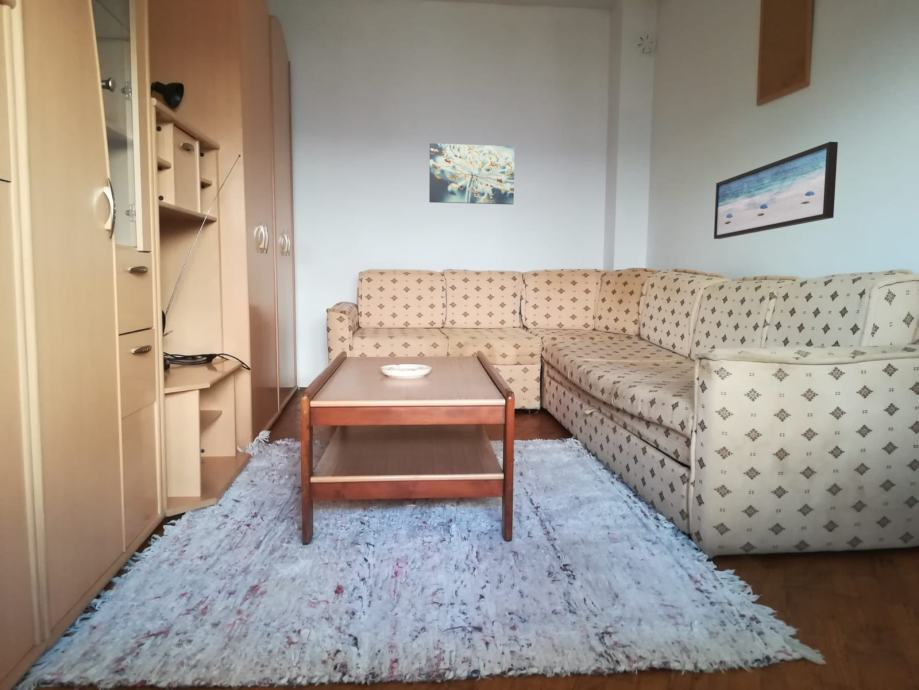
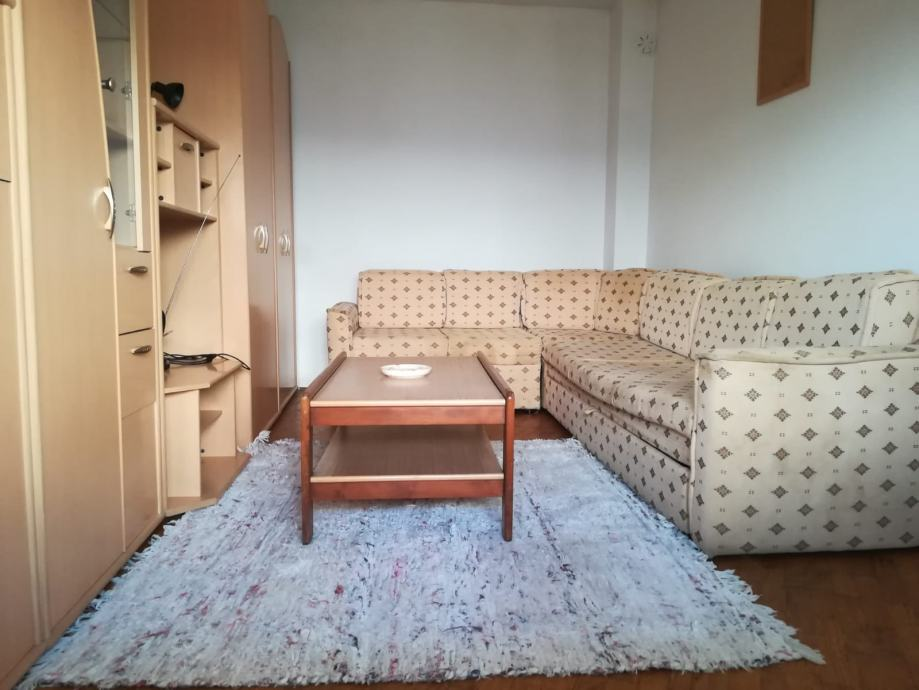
- wall art (471, 174)
- wall art (766, 197)
